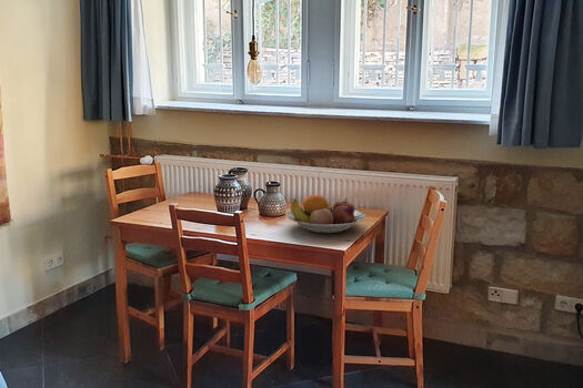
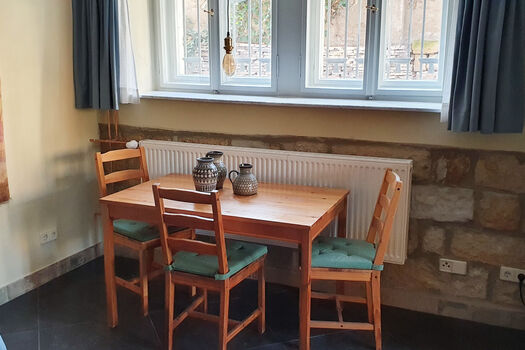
- fruit bowl (325, 212)
